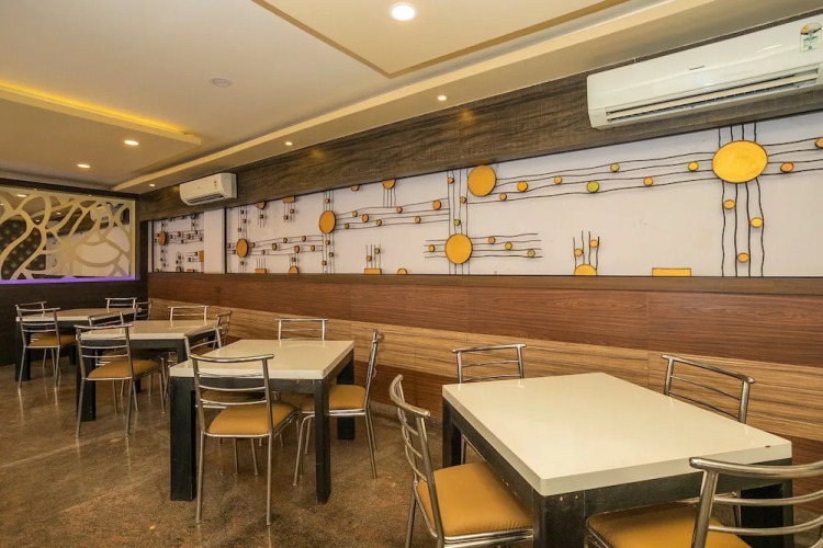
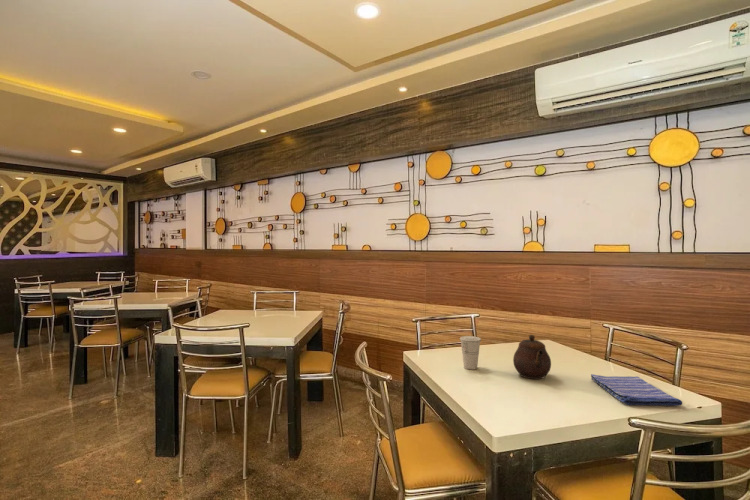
+ cup (470, 352)
+ teapot (531, 354)
+ dish towel (632, 388)
